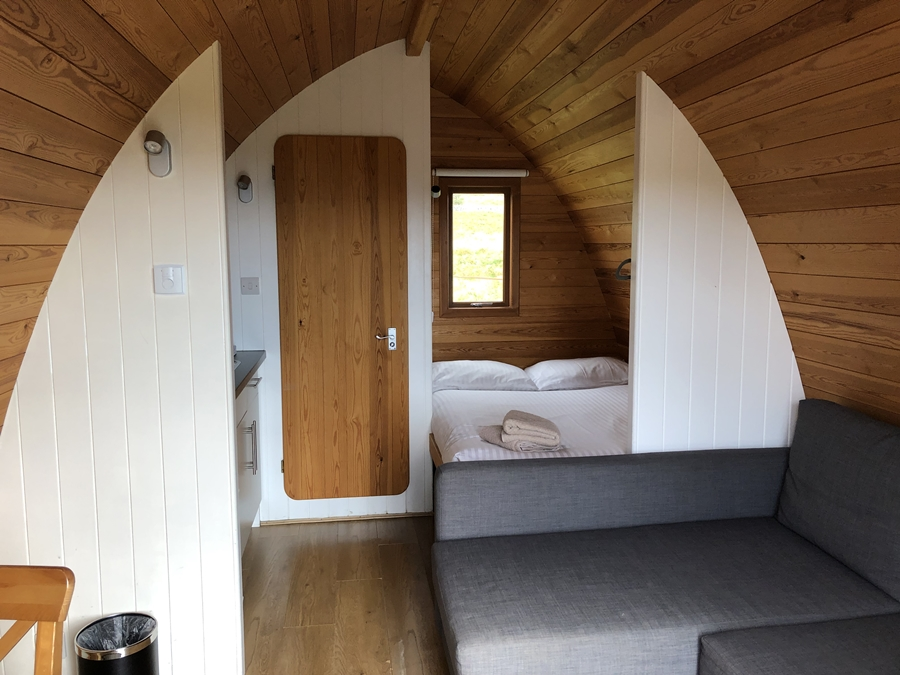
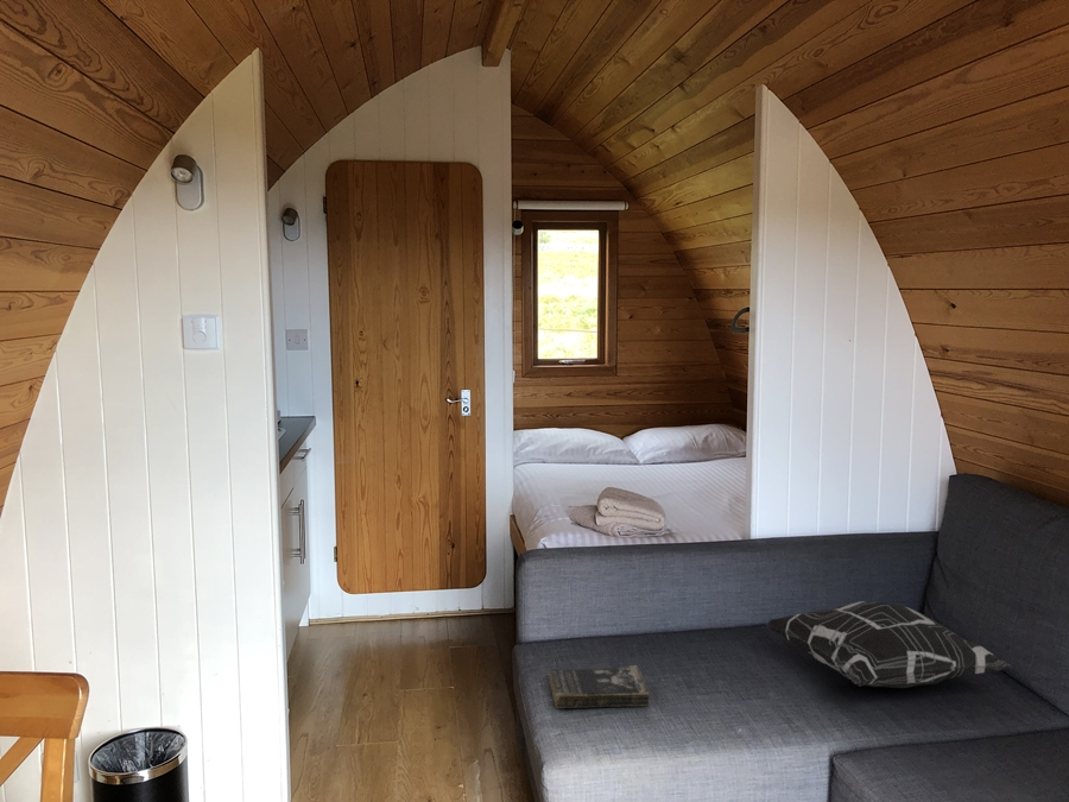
+ book (599, 686)
+ decorative pillow (881, 640)
